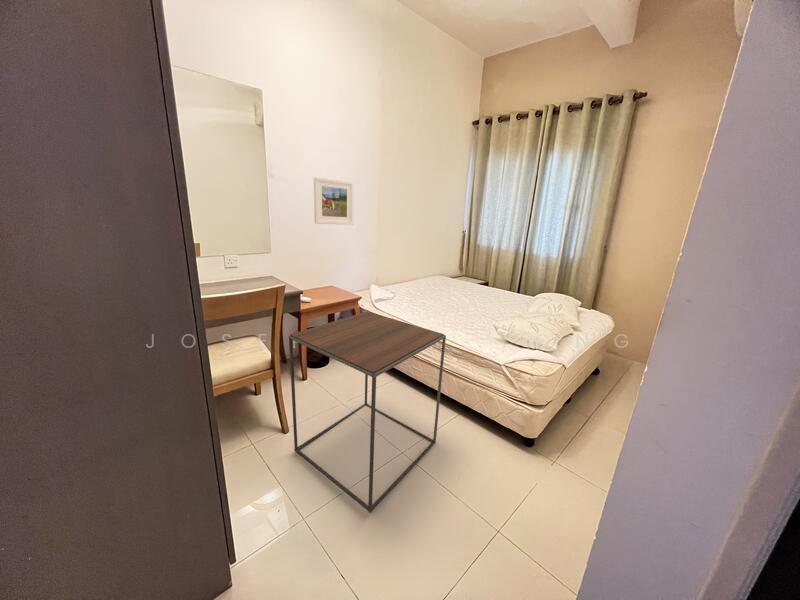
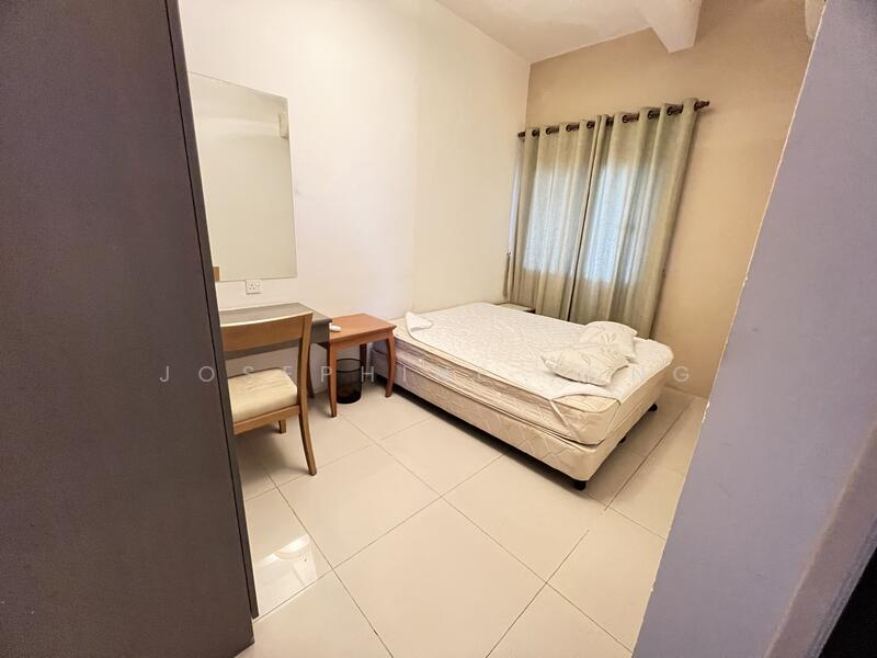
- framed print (334, 202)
- side table (366, 393)
